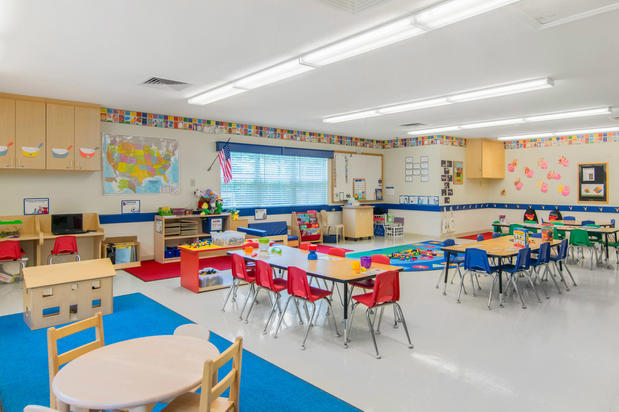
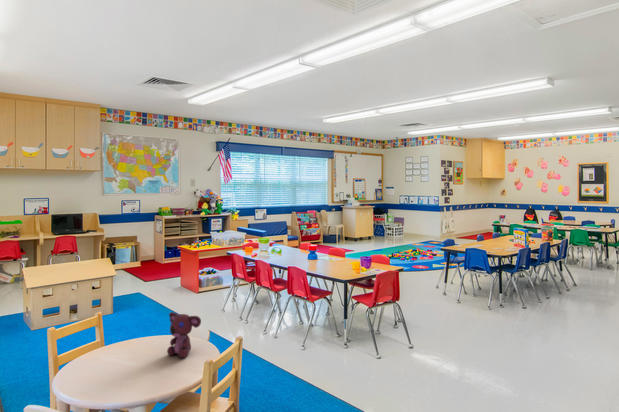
+ teddy bear (180, 334)
